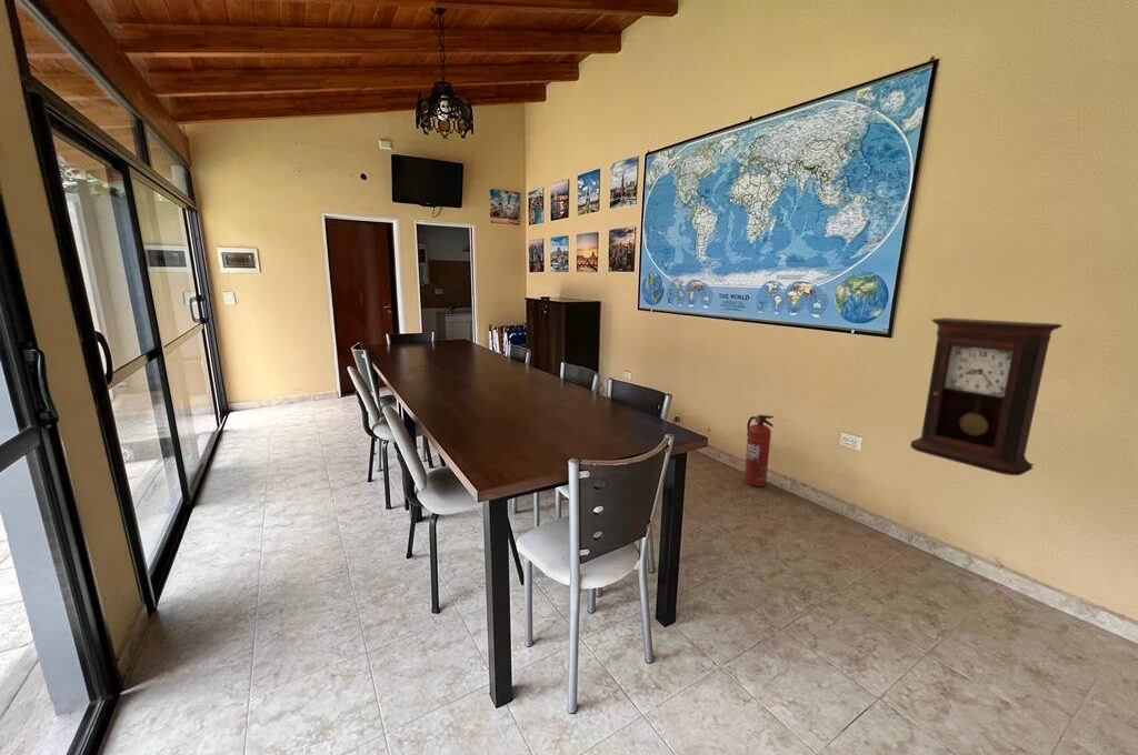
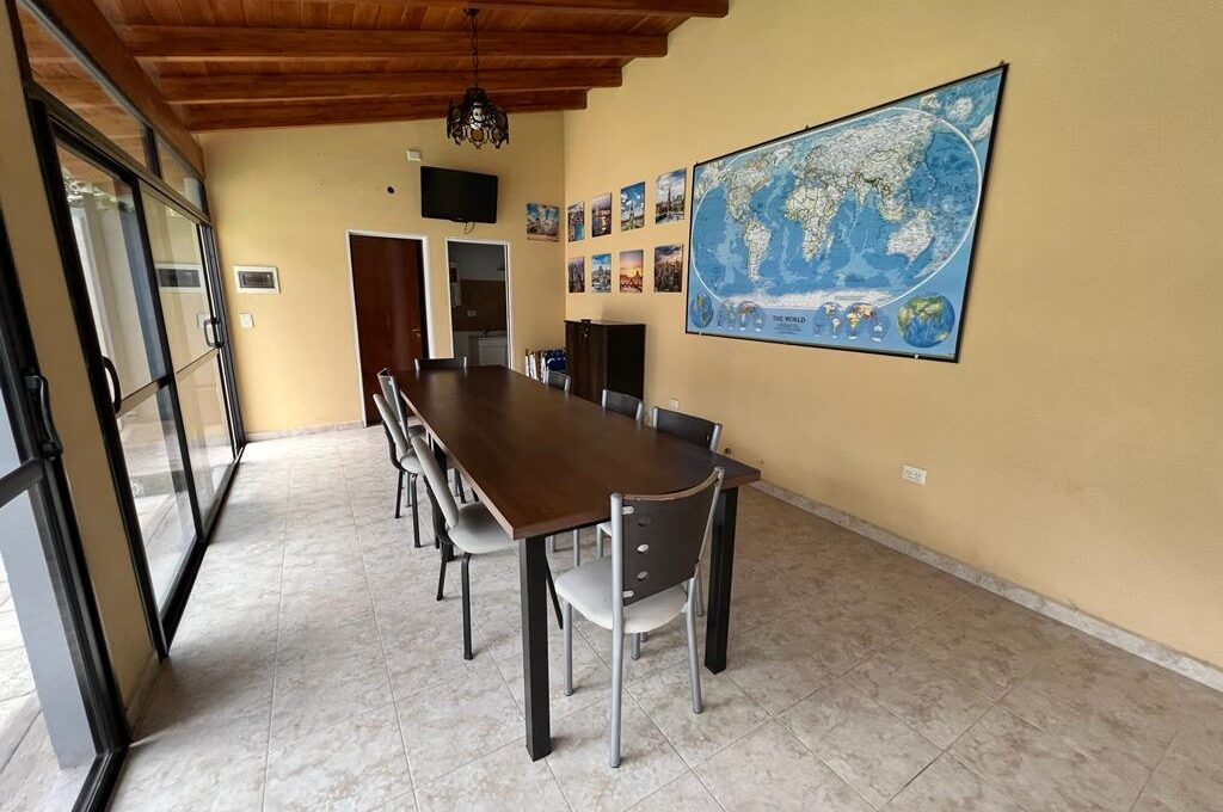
- pendulum clock (977, 392)
- fire extinguisher (757, 447)
